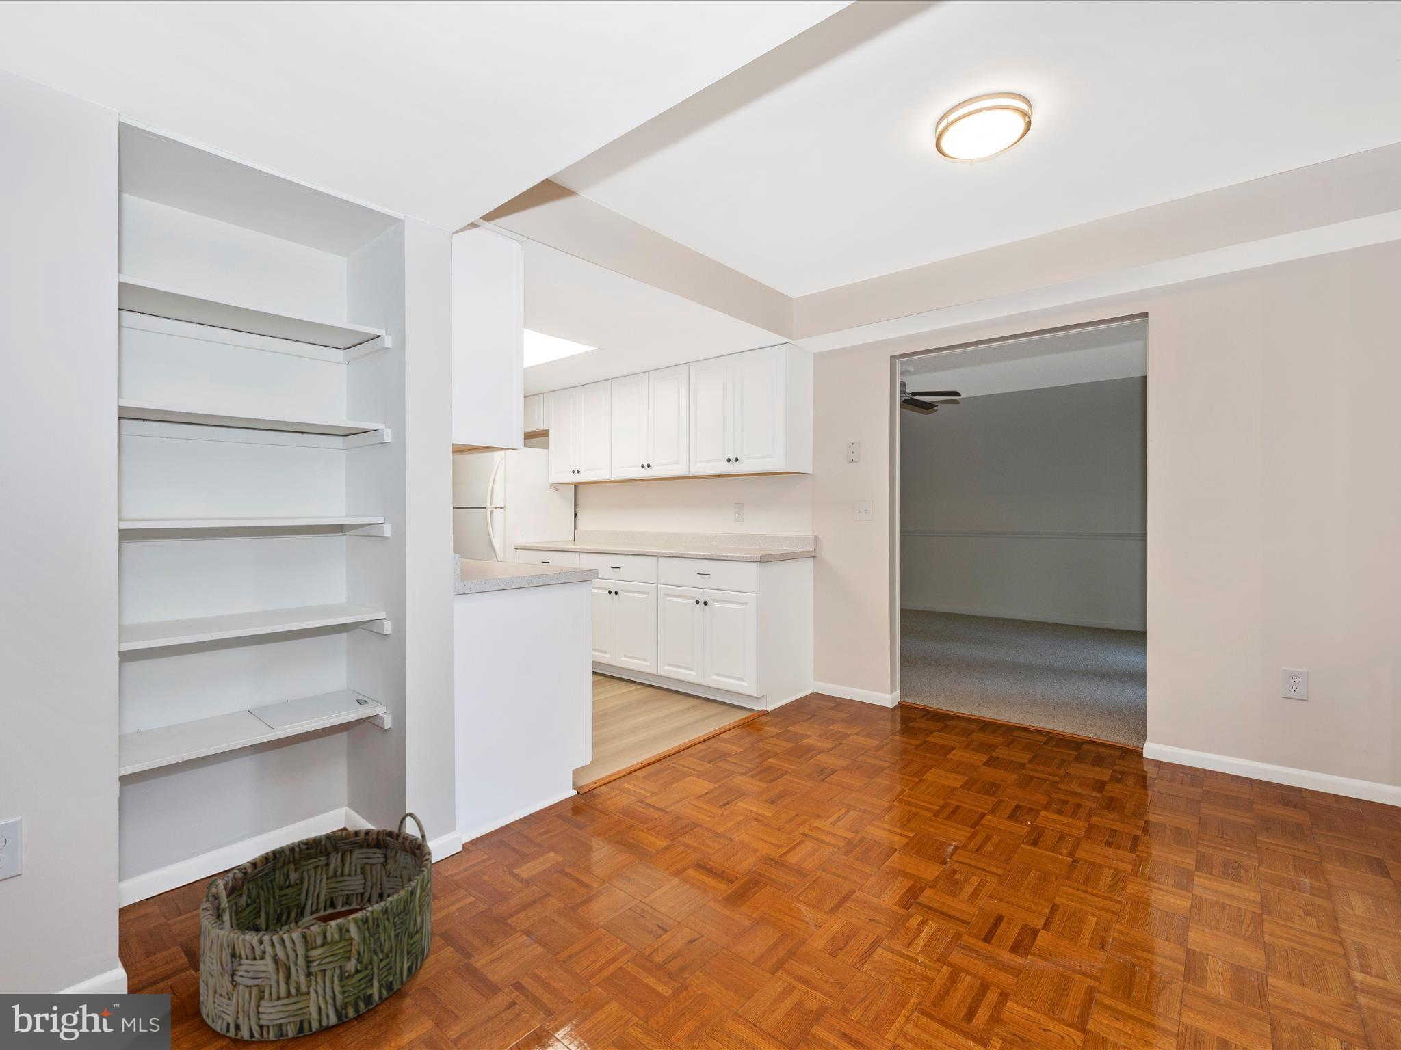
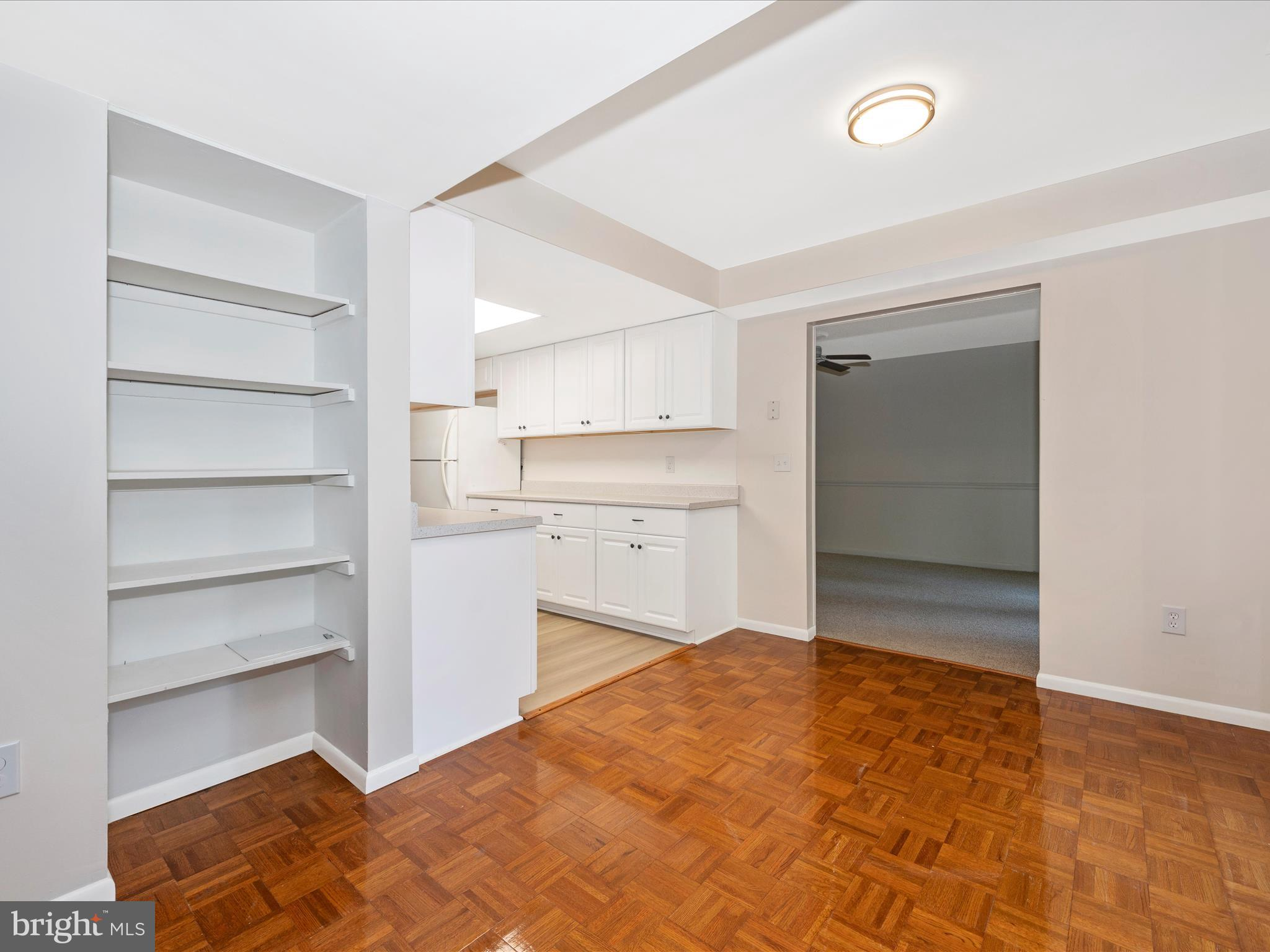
- basket (324, 903)
